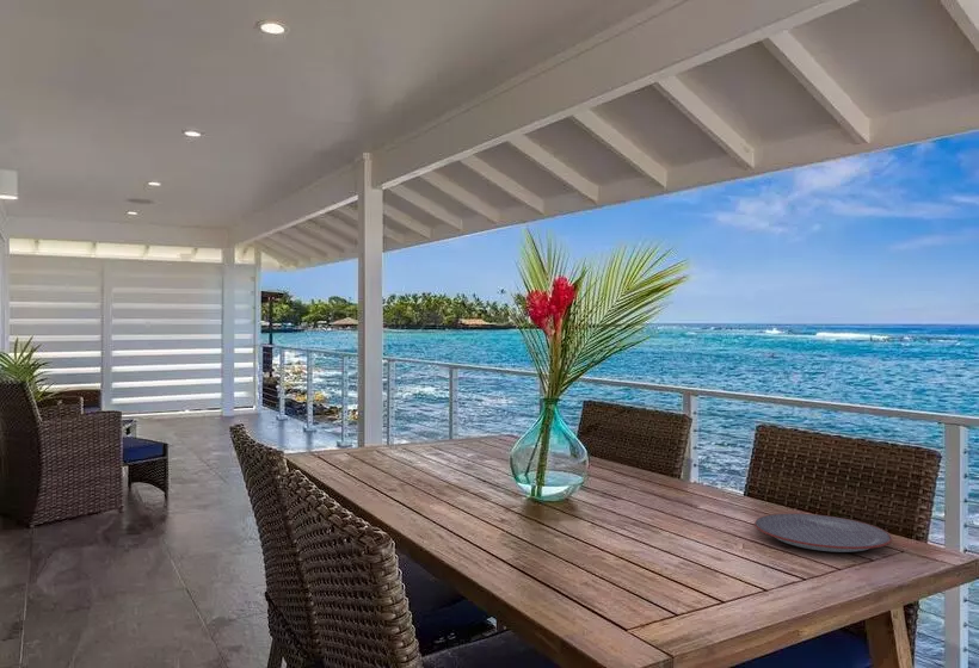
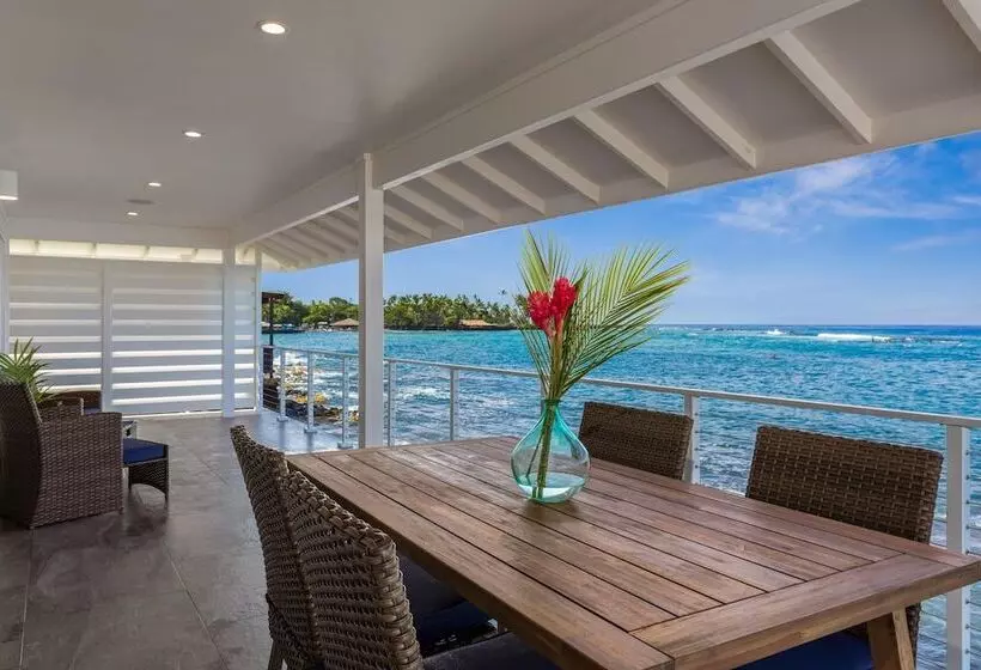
- plate (820, 533)
